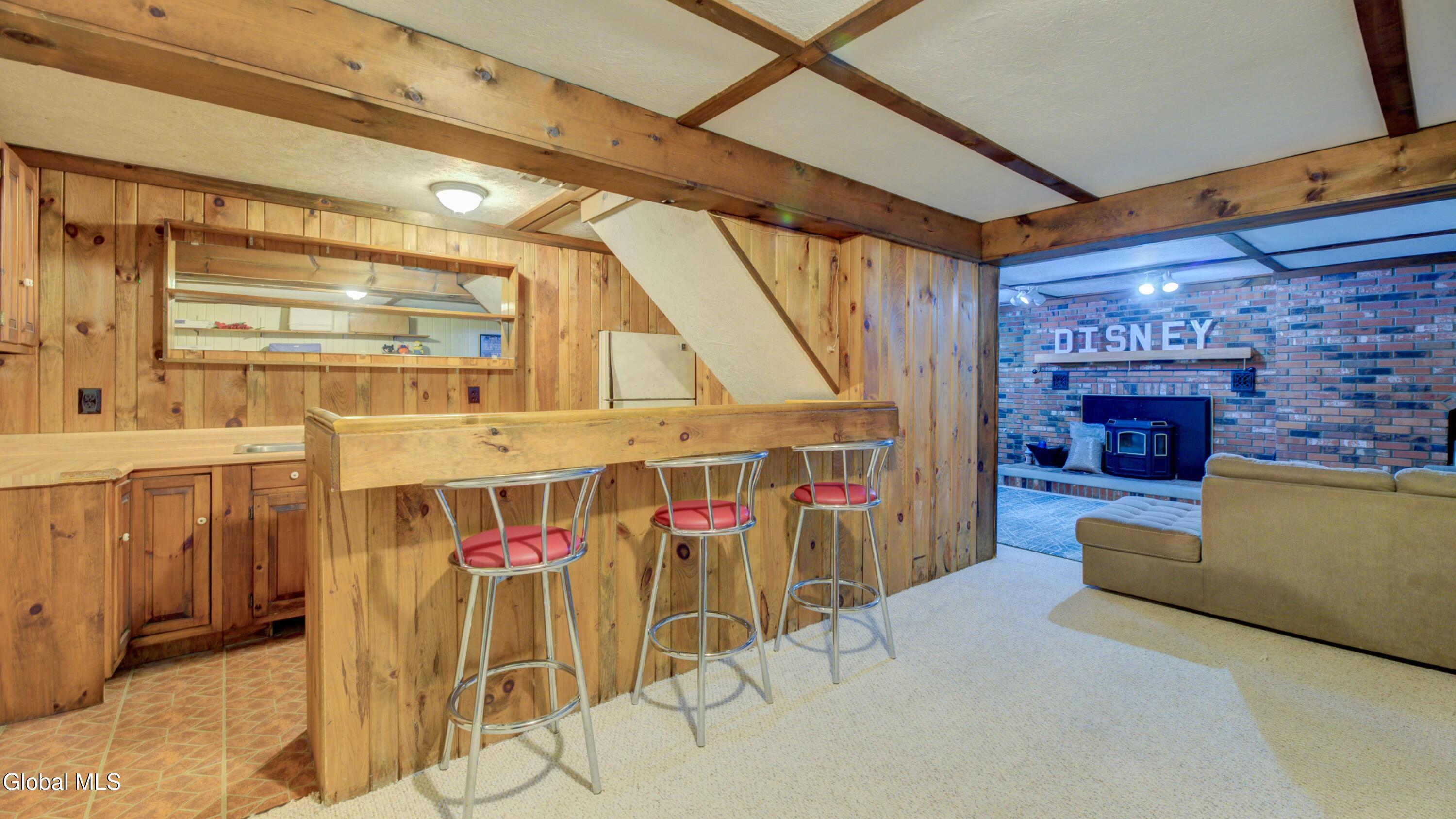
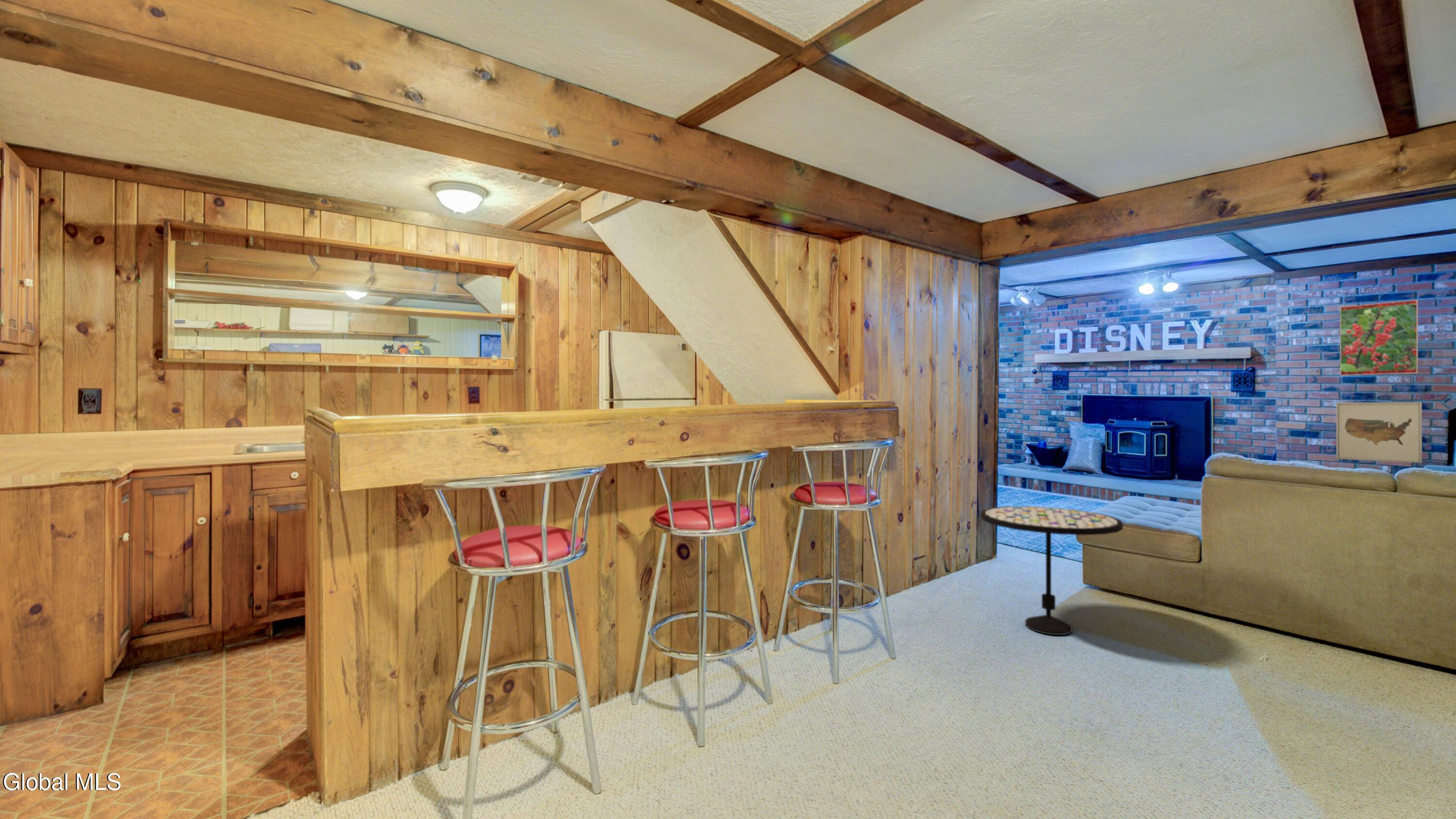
+ side table (1048, 571)
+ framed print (1377, 339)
+ wall art (1377, 432)
